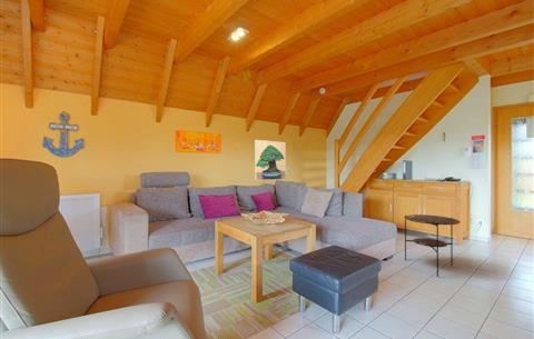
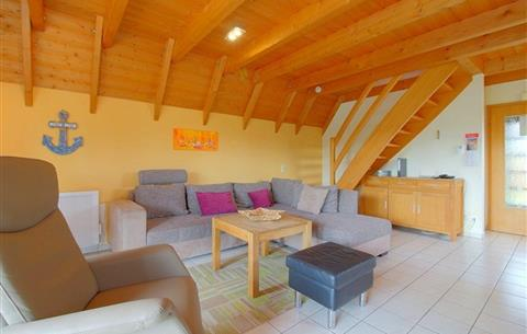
- side table (431, 242)
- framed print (270, 160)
